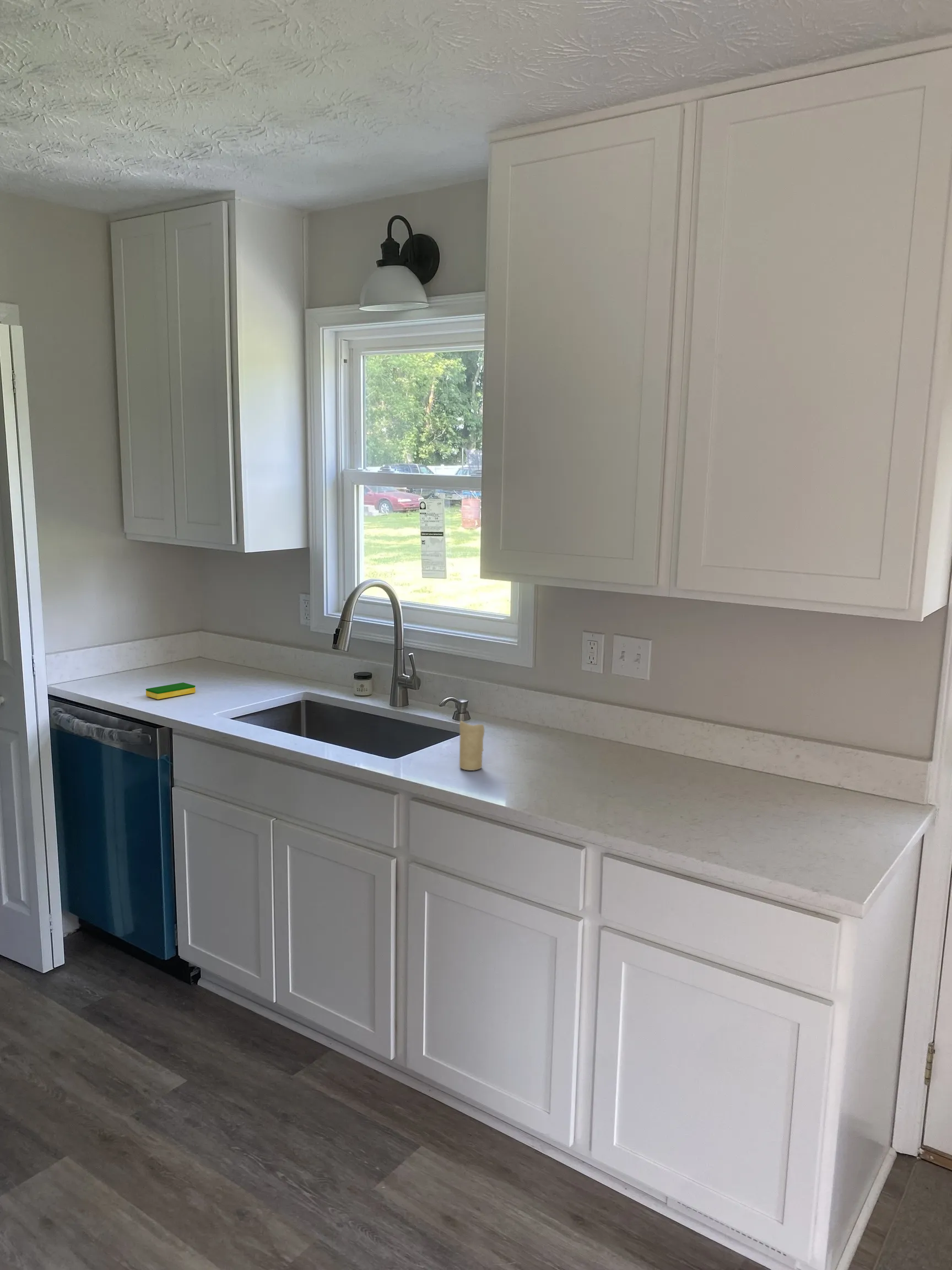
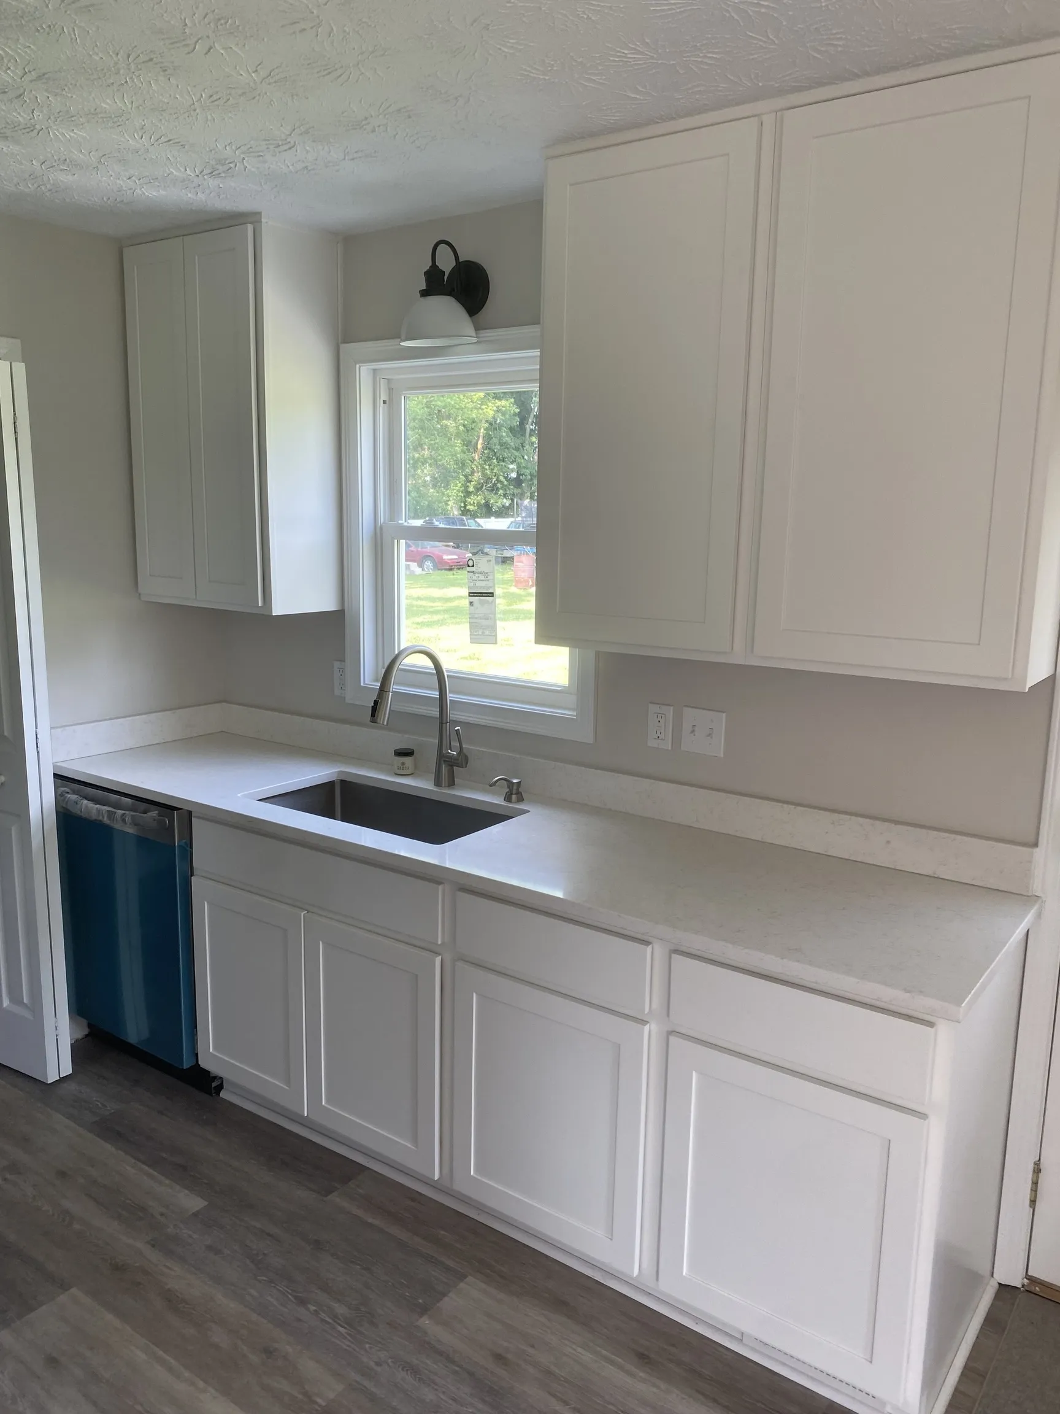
- dish sponge (171, 691)
- candle (472, 744)
